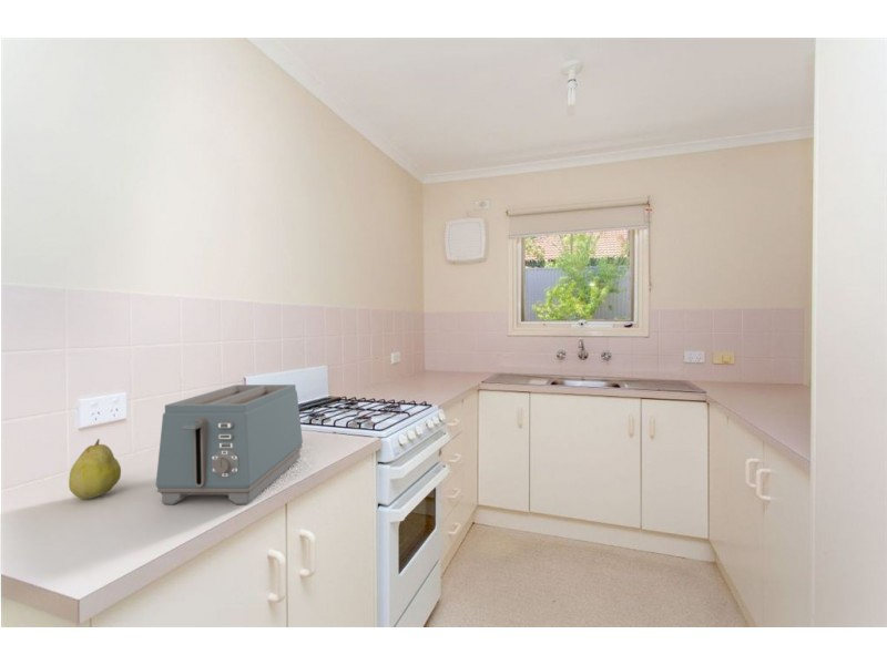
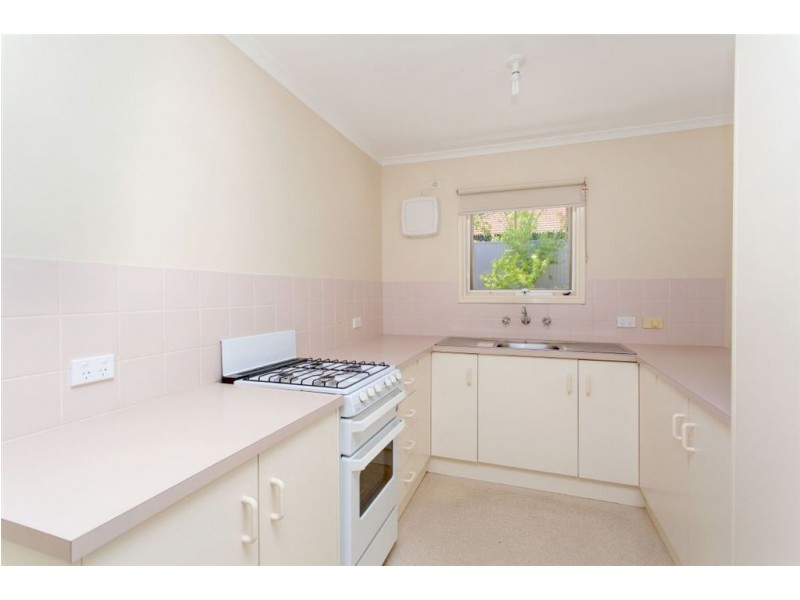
- fruit (95, 468)
- toaster (235, 438)
